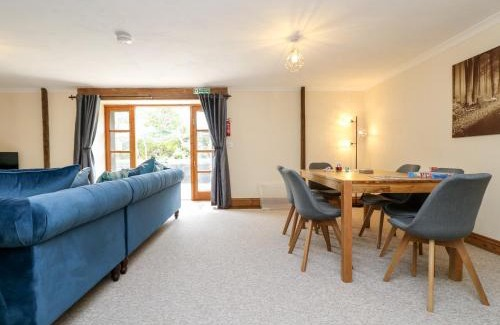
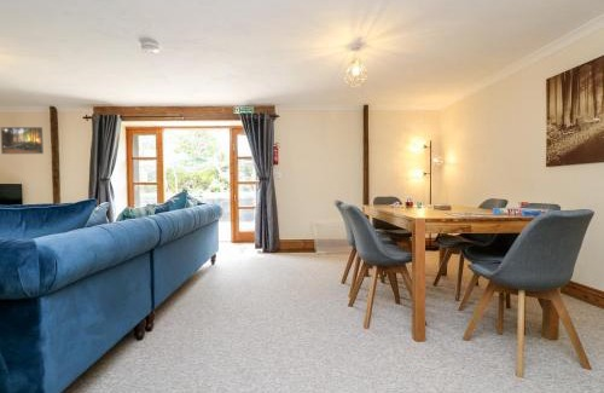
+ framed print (22, 140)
